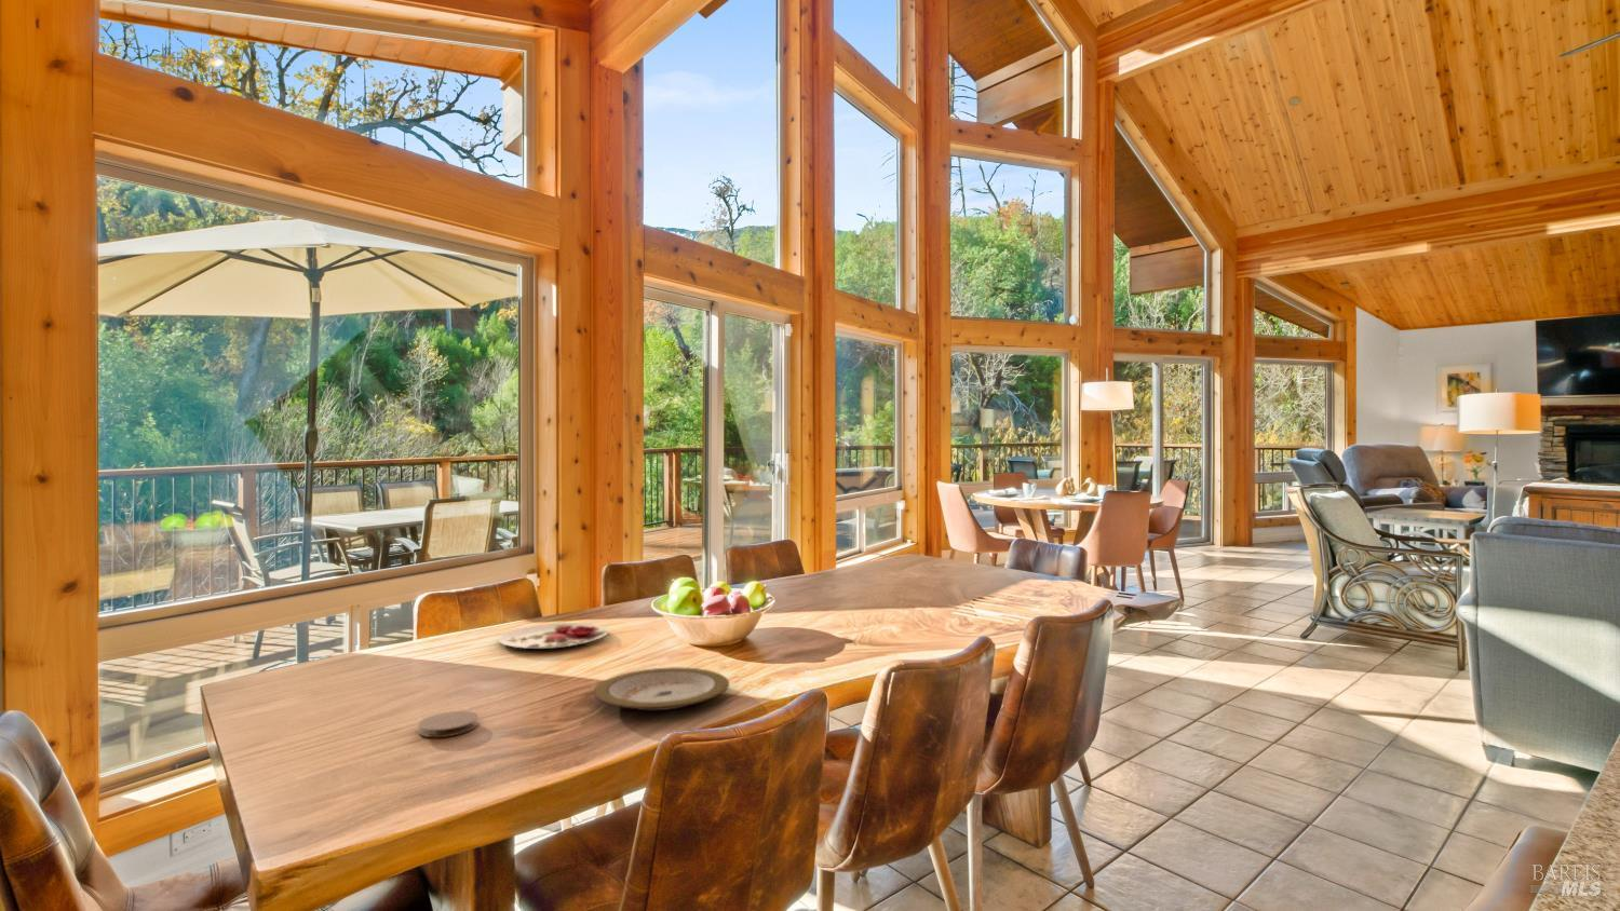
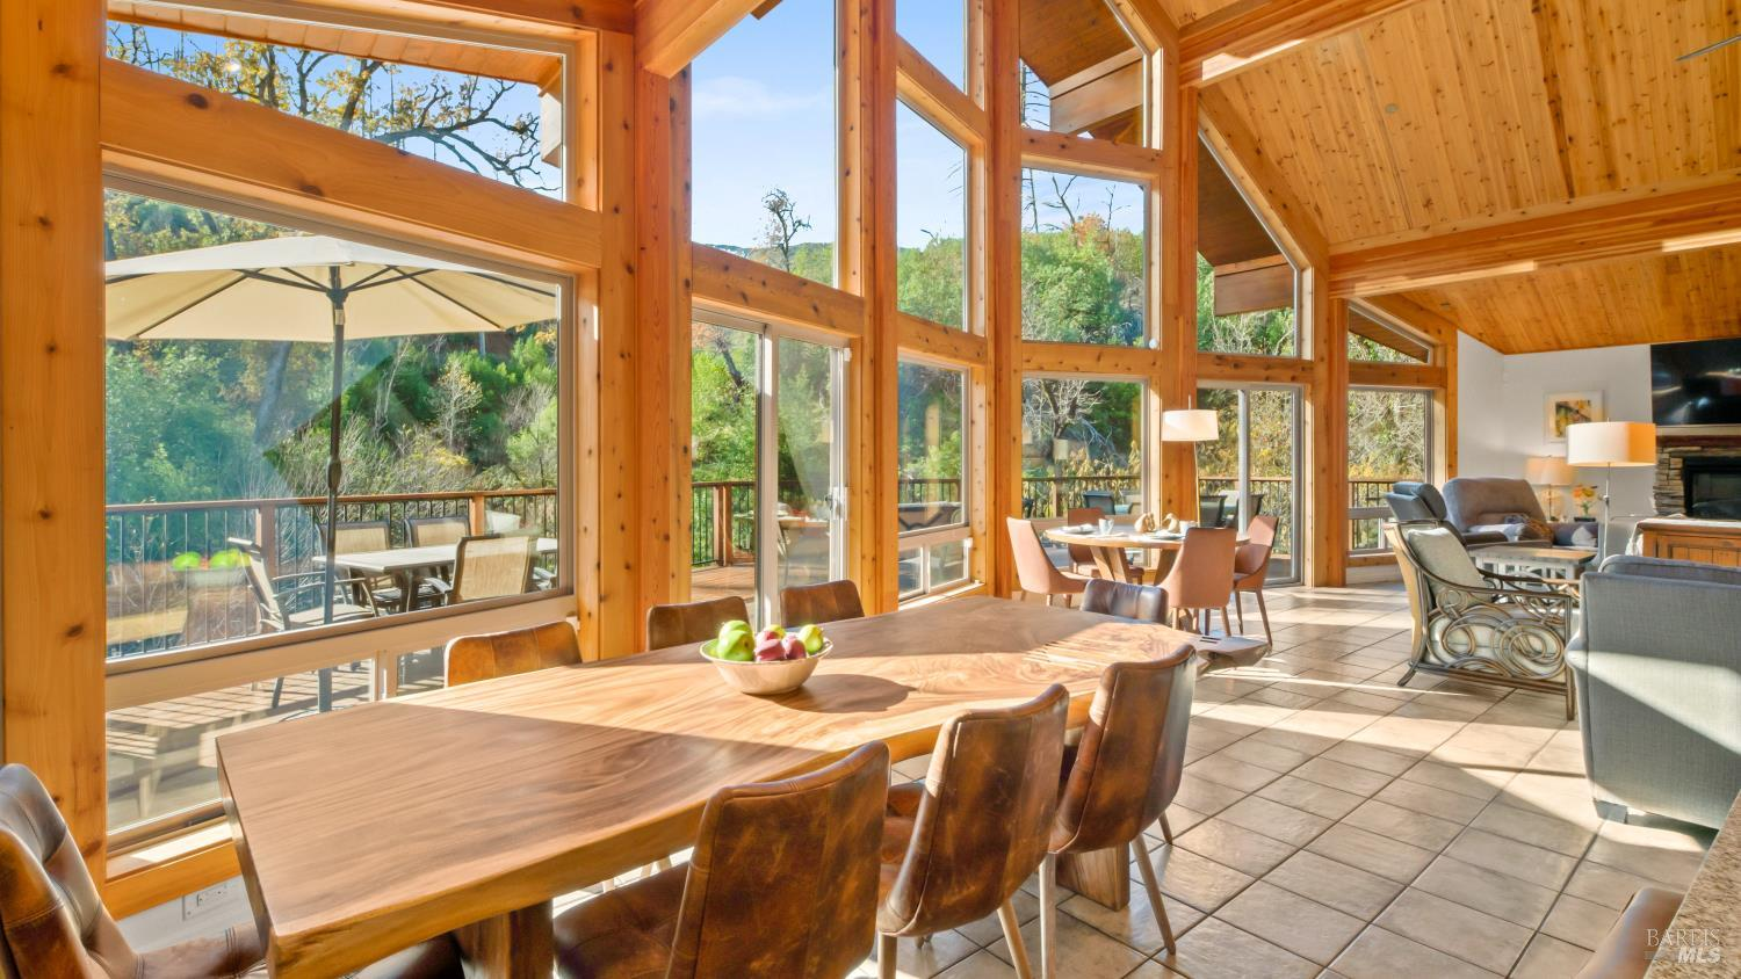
- plate (554, 634)
- plate (662, 691)
- coaster (448, 723)
